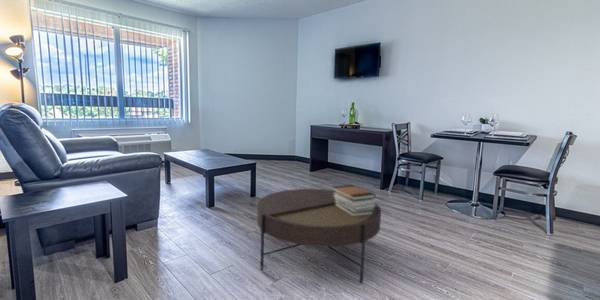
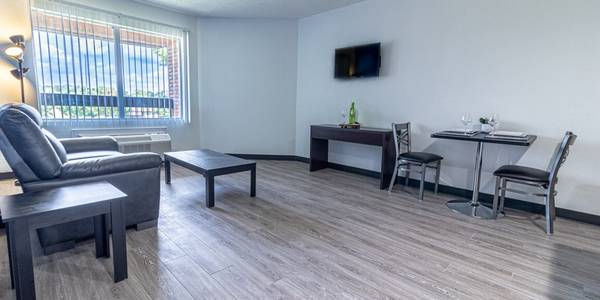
- book stack (353, 197)
- coffee table (317, 228)
